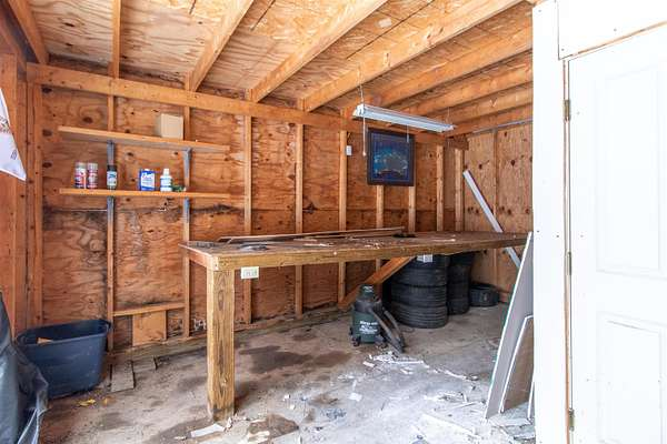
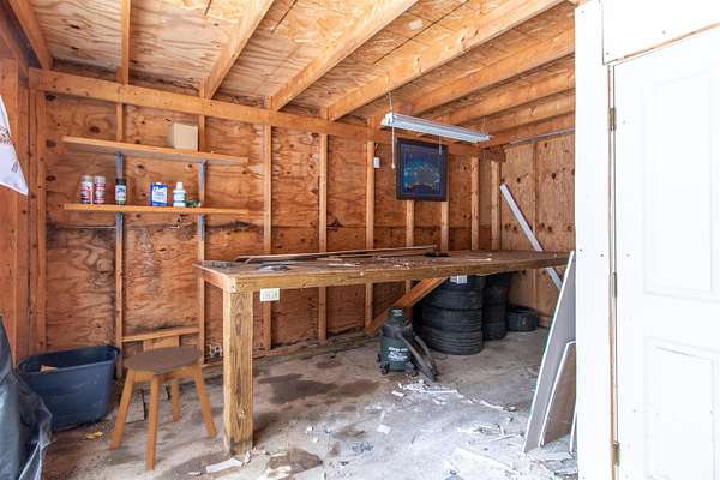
+ stool (158, 396)
